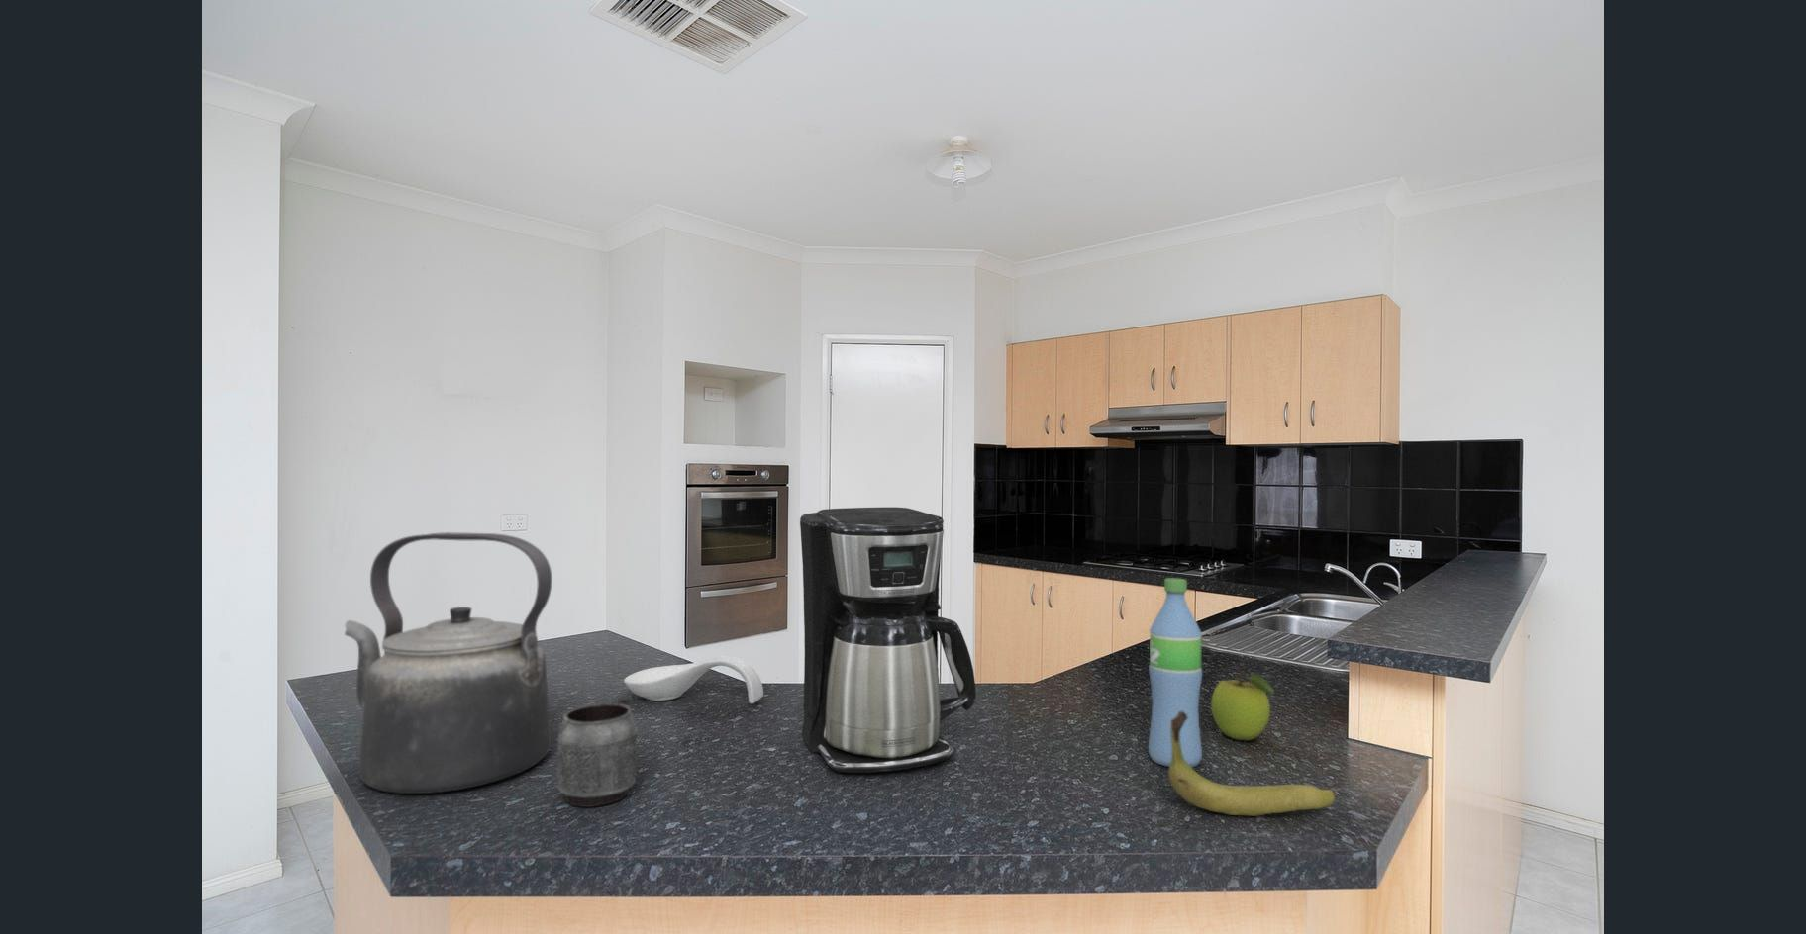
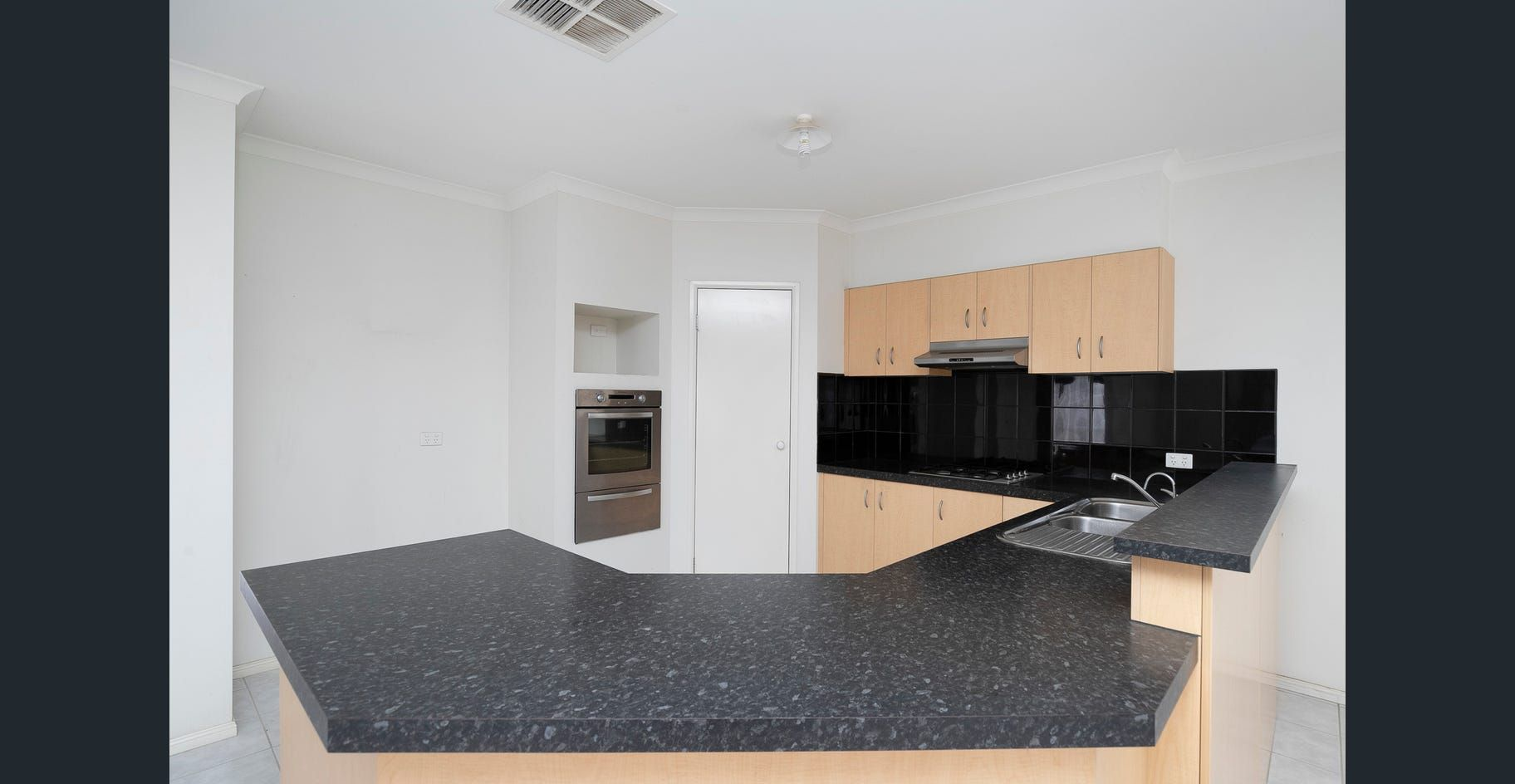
- kettle (445, 647)
- banana (1258, 785)
- fruit (1243, 704)
- coffee maker (886, 622)
- water bottle (1174, 668)
- mug (604, 748)
- spoon rest (693, 675)
